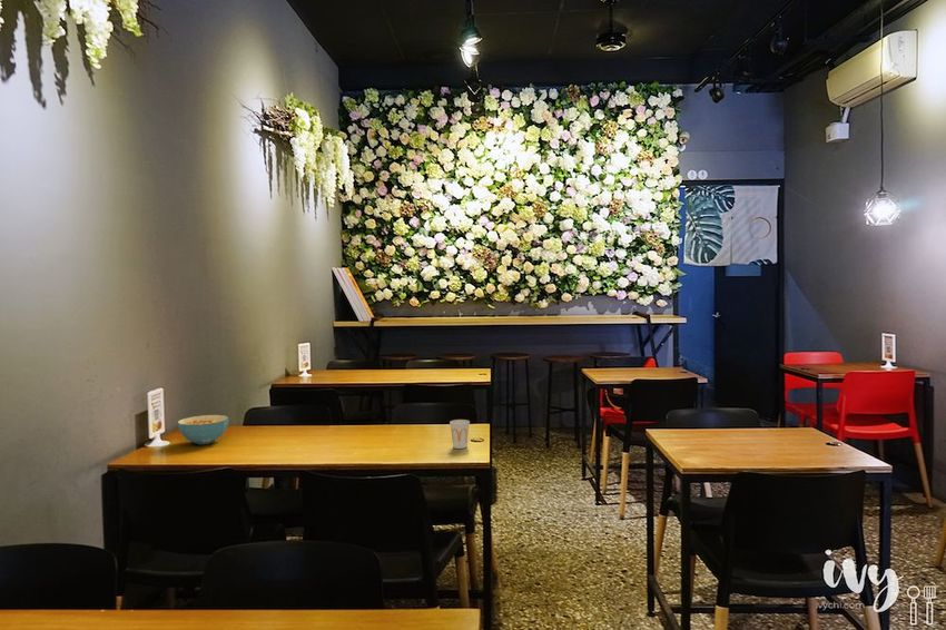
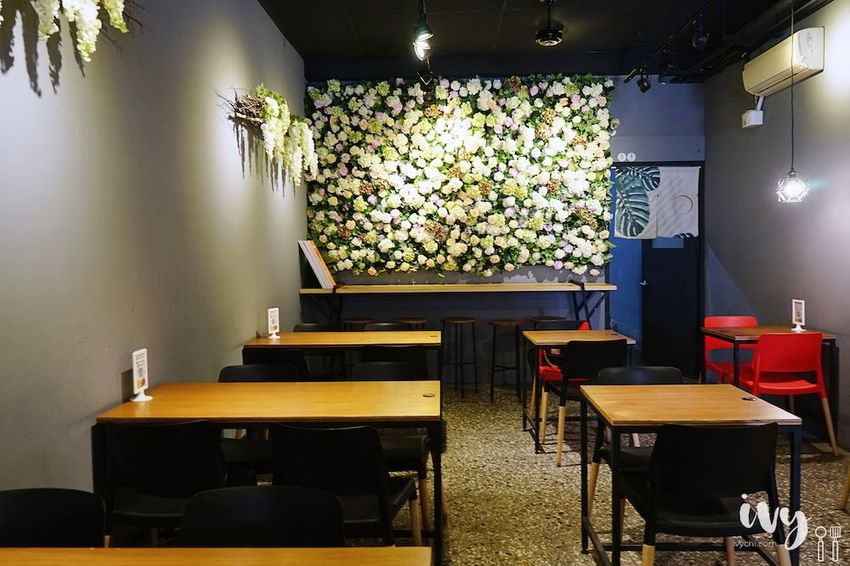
- cereal bowl (204, 431)
- cup (460, 434)
